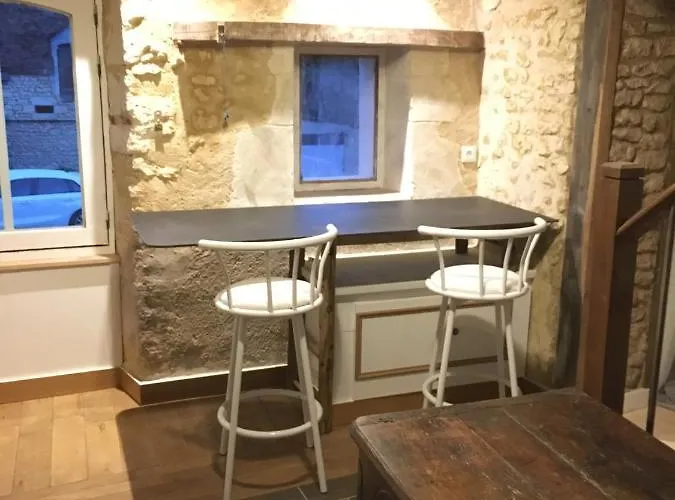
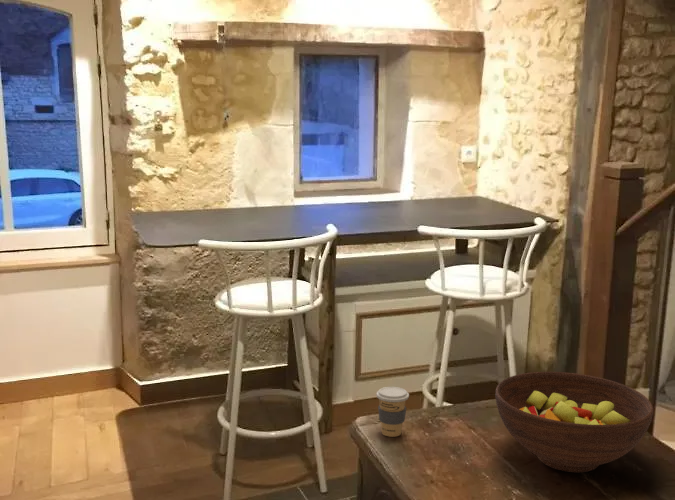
+ coffee cup (392, 412)
+ fruit bowl (569, 428)
